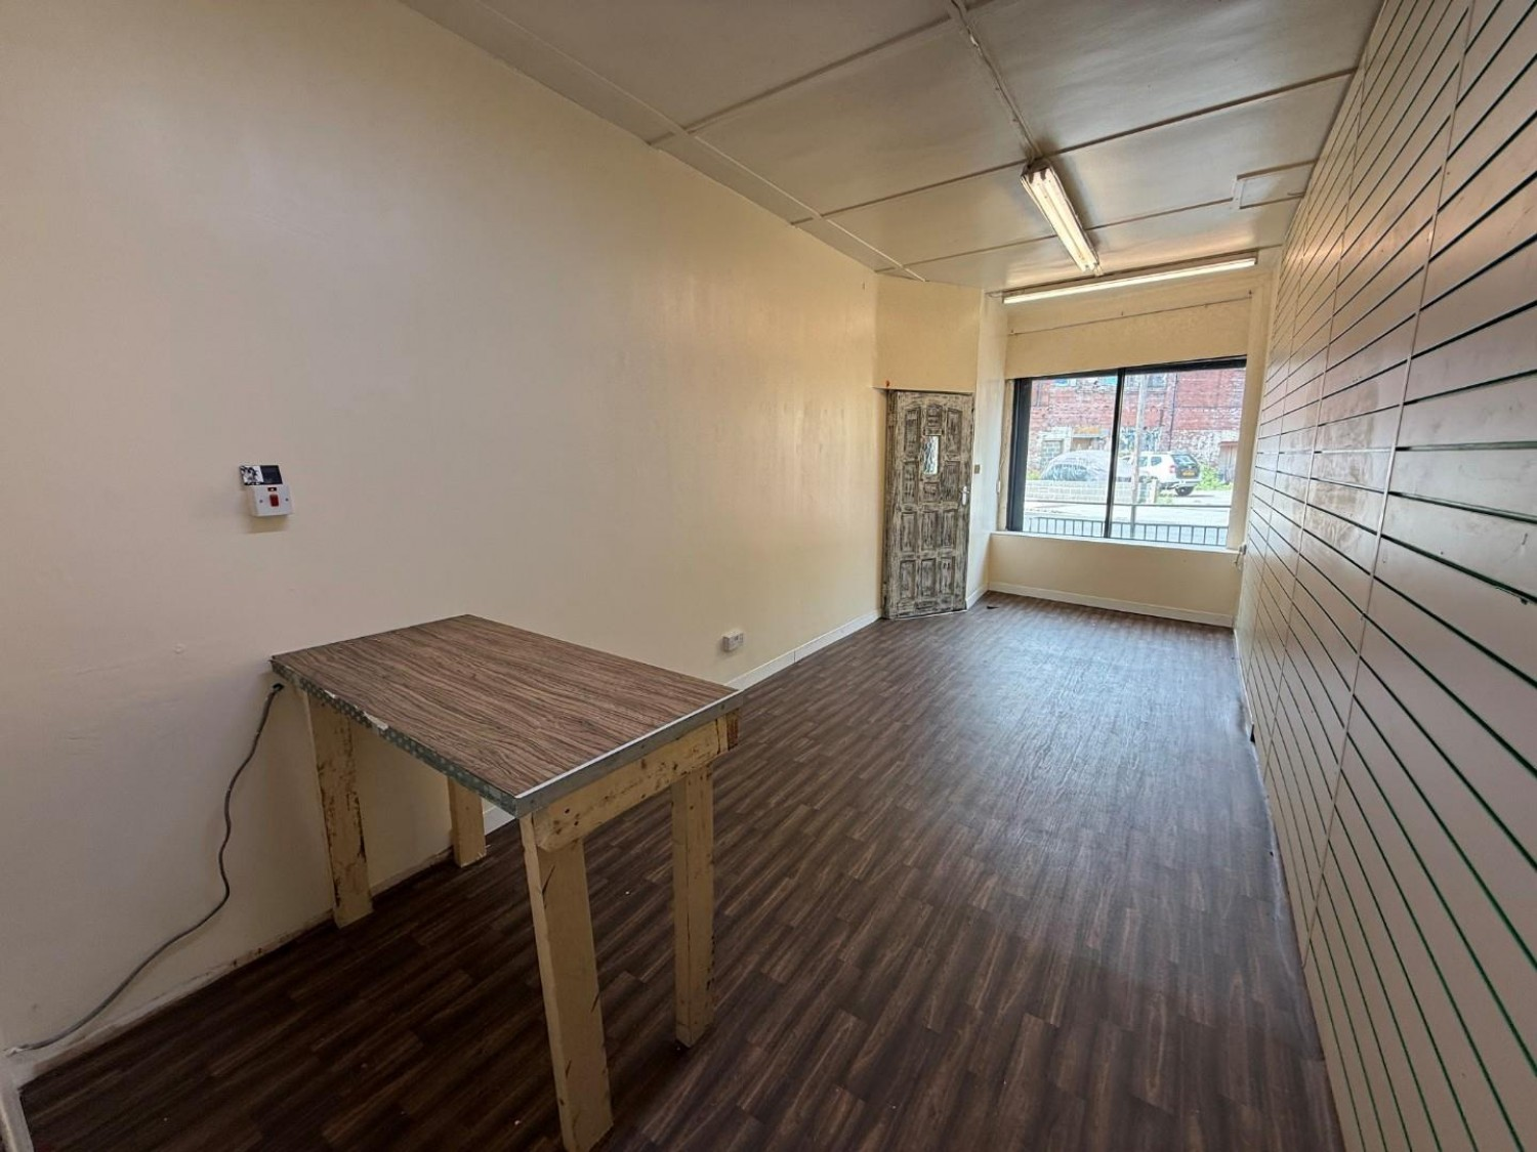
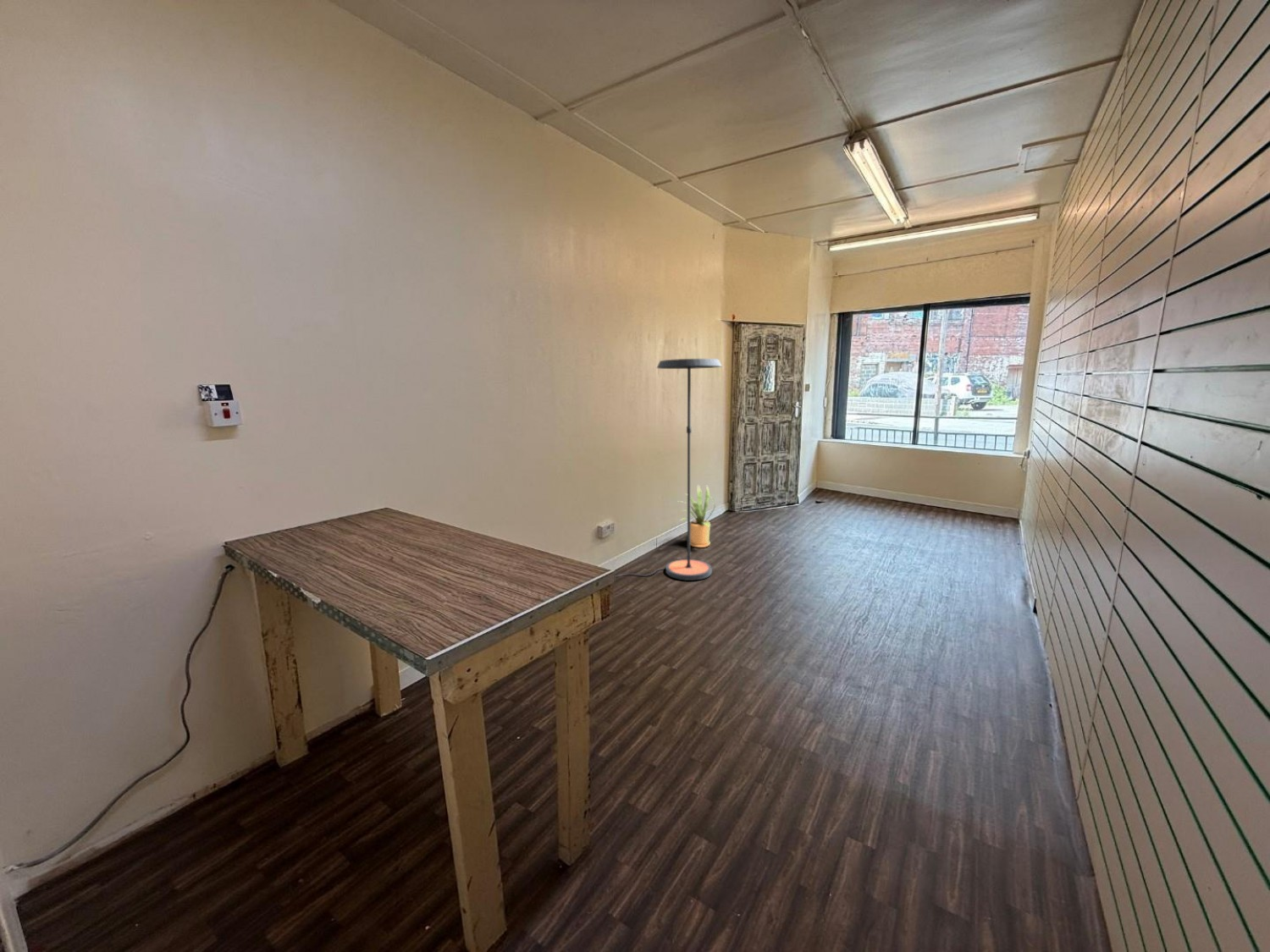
+ house plant (695, 516)
+ floor lamp (687, 472)
